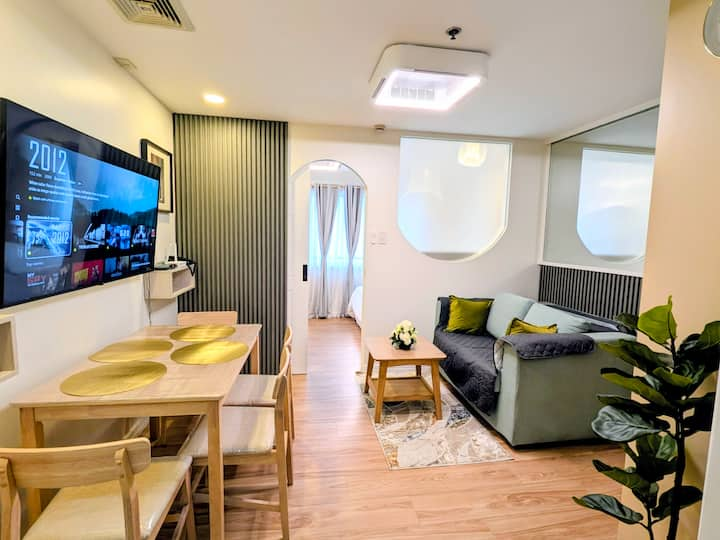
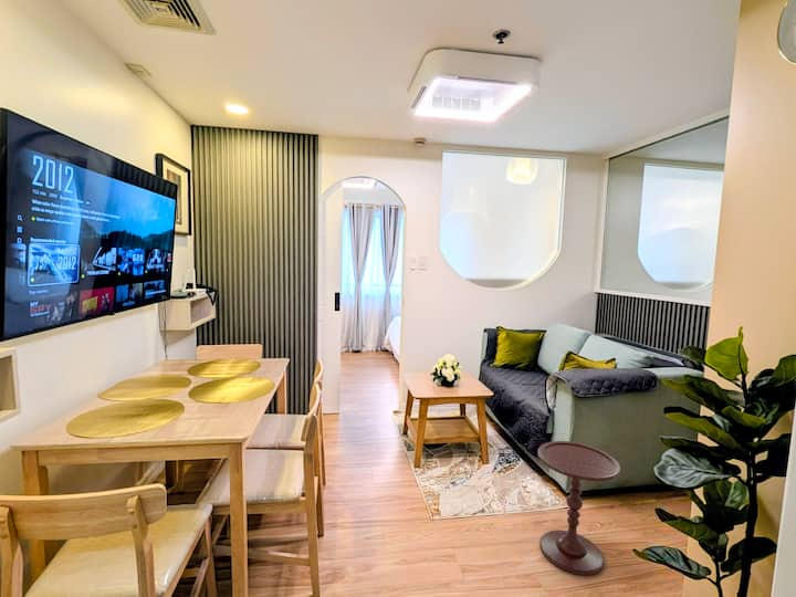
+ side table (574, 505)
